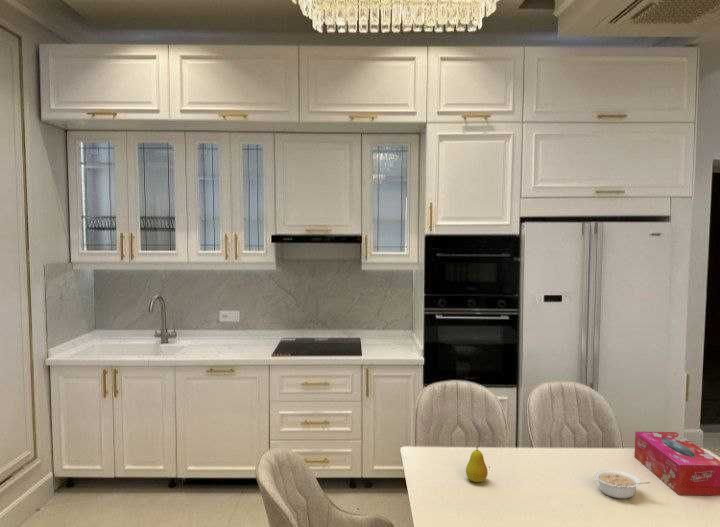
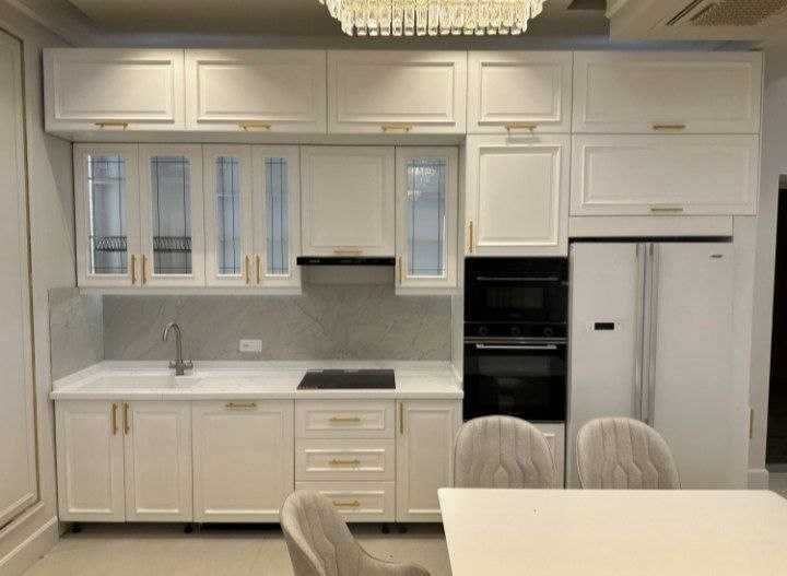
- fruit (476, 462)
- legume (618, 483)
- tissue box (677, 461)
